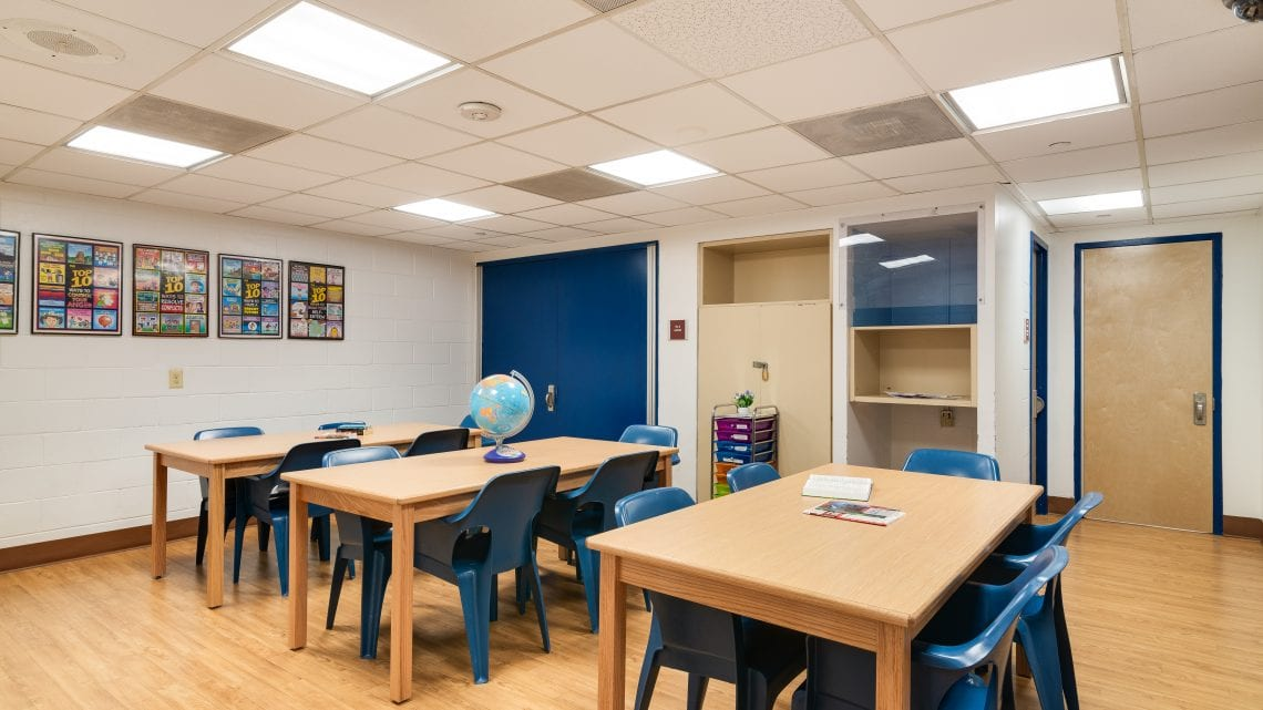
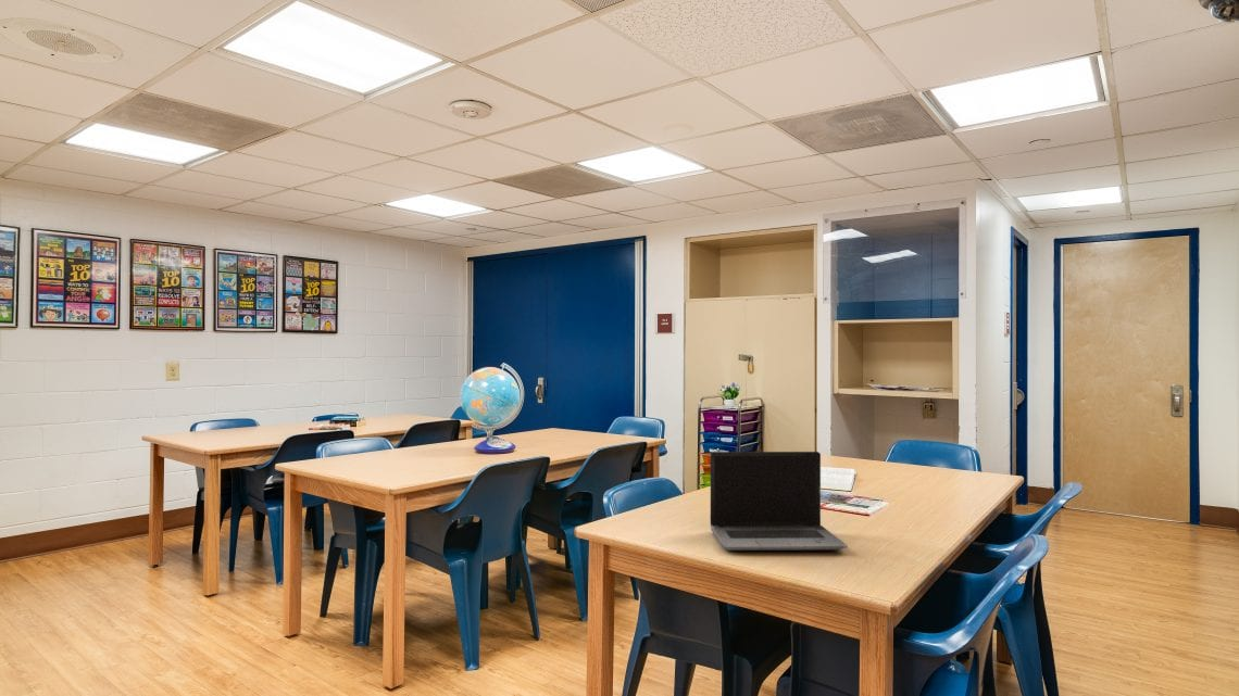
+ laptop computer (775, 499)
